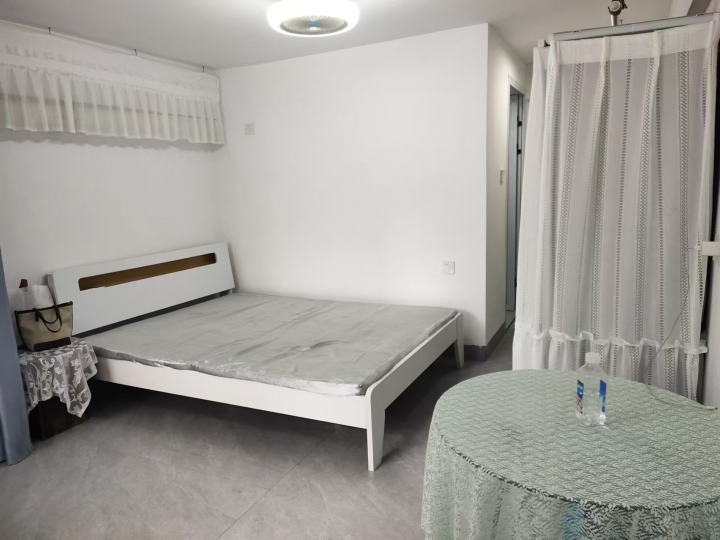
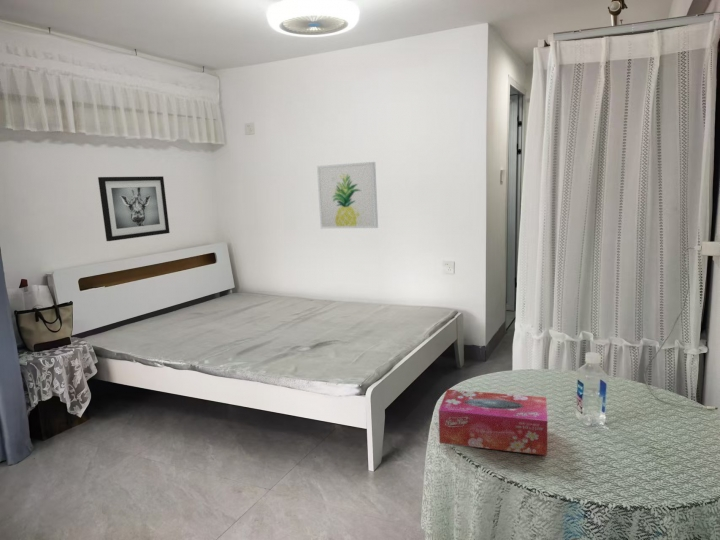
+ wall art (136, 207)
+ tissue box (493, 419)
+ wall art (347, 196)
